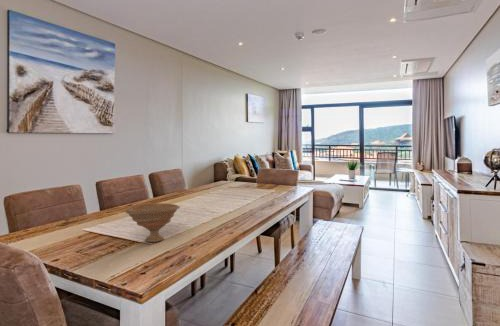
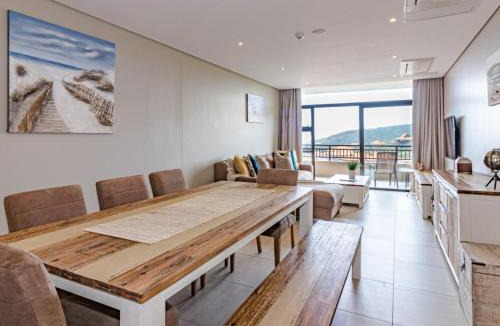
- bowl (153, 222)
